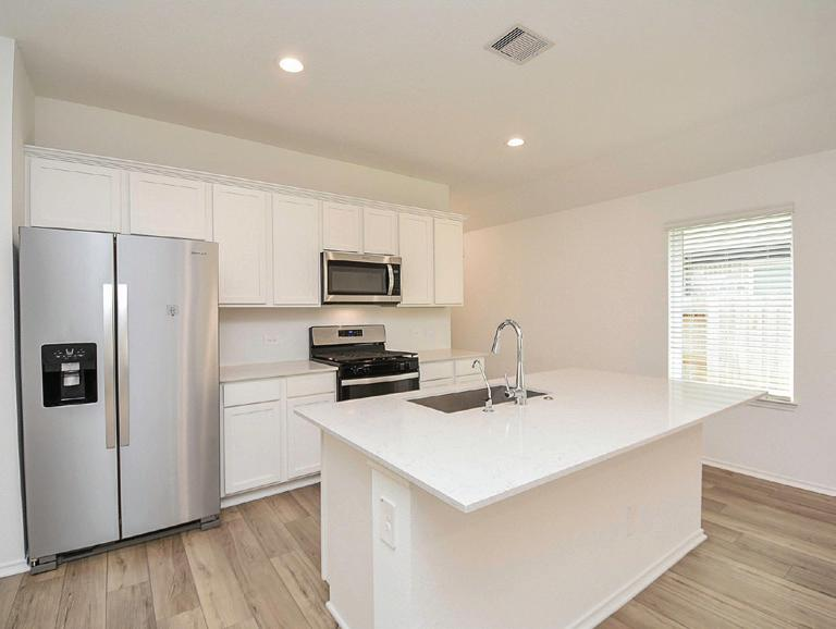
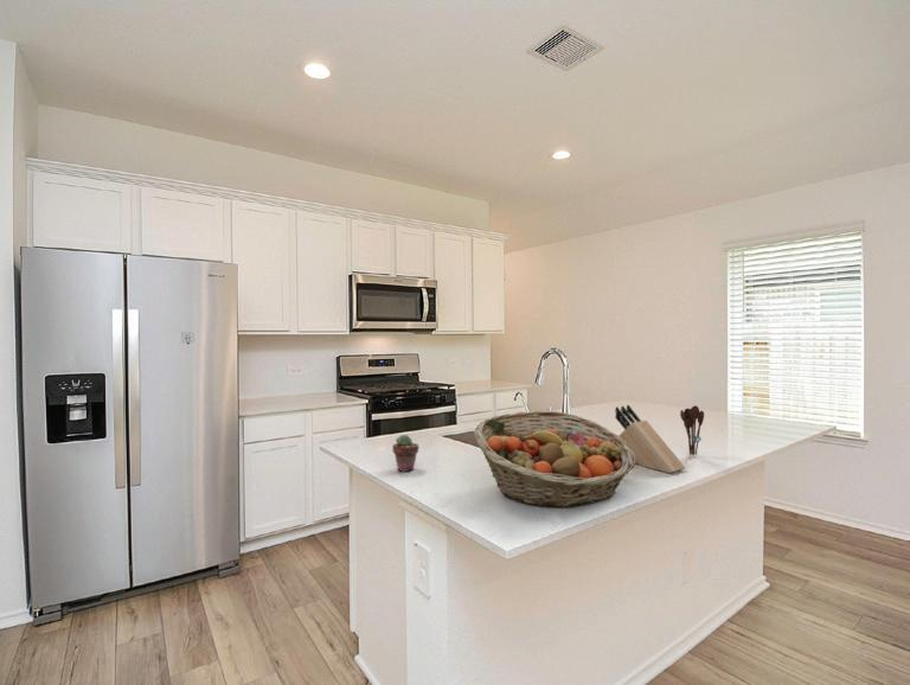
+ knife block (646, 436)
+ fruit basket (553, 454)
+ potted succulent (405, 452)
+ utensil holder (692, 429)
